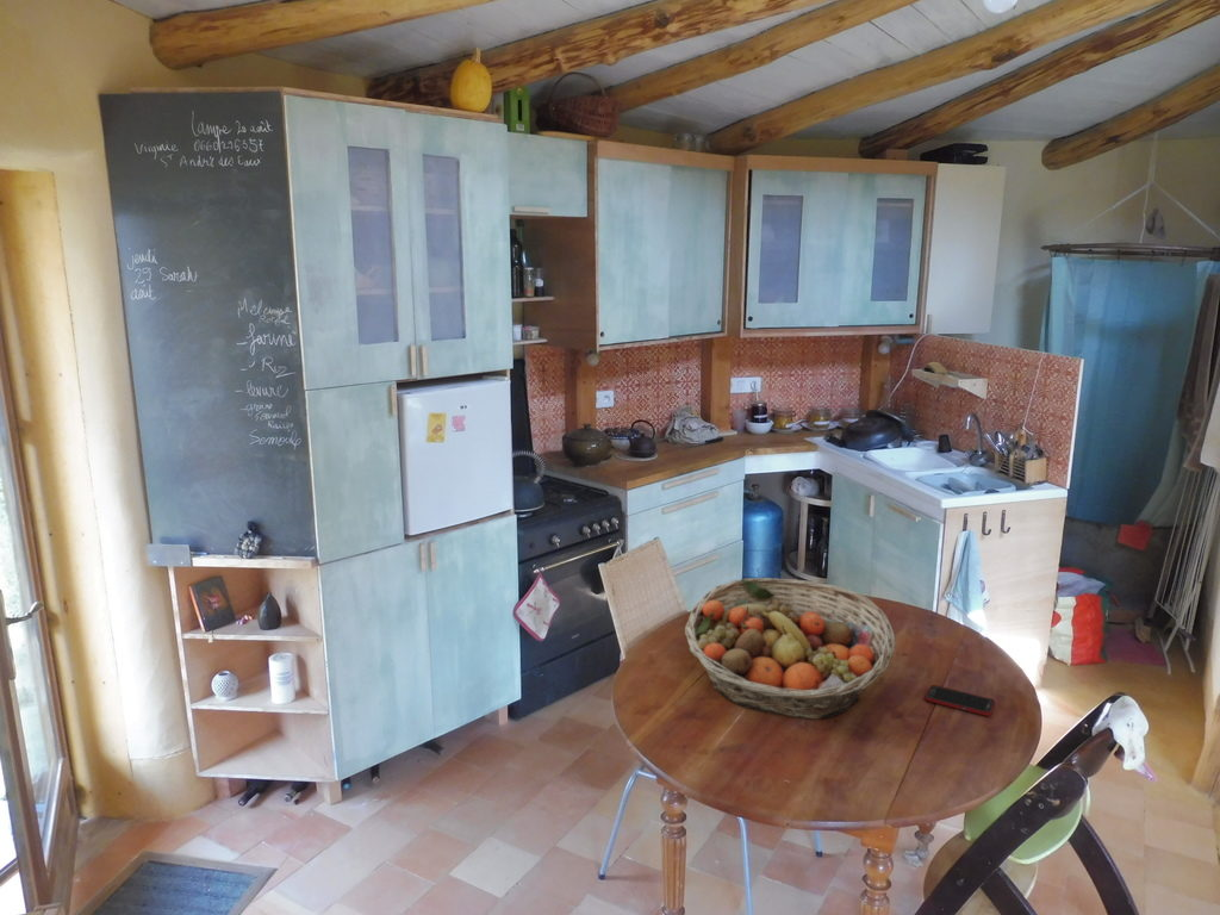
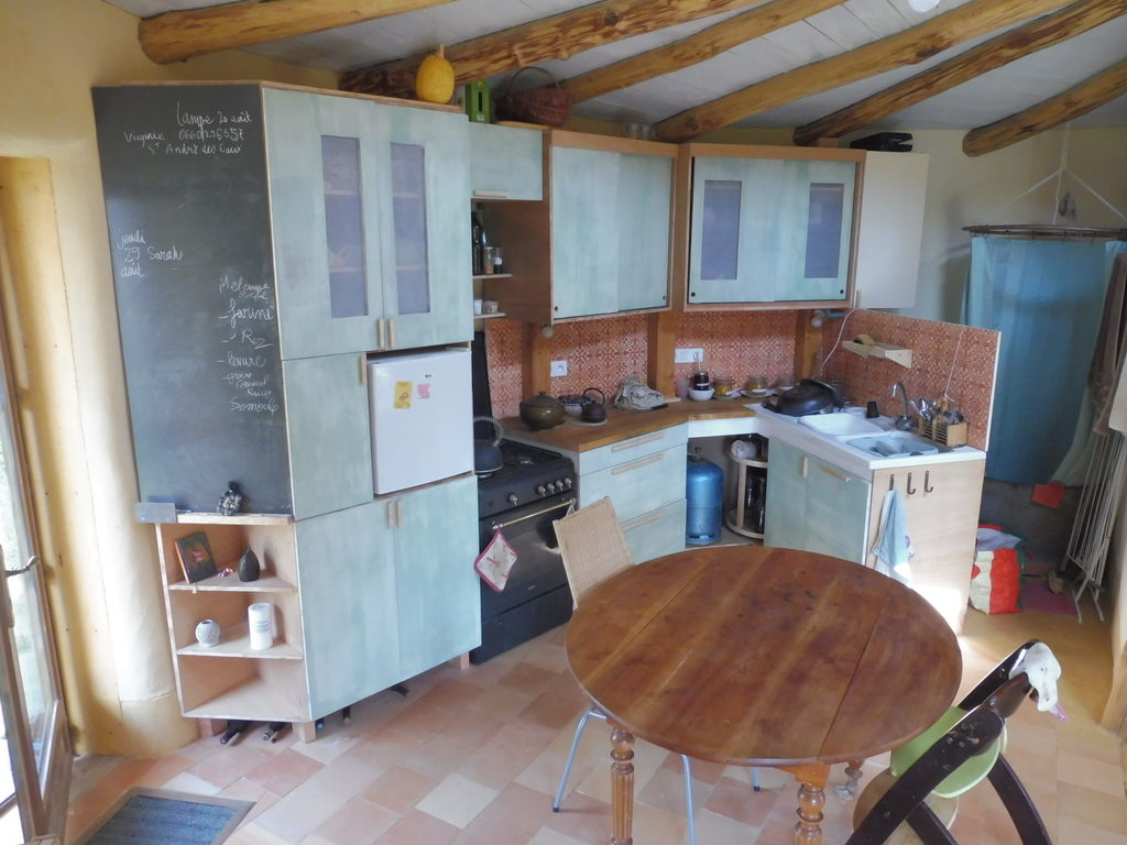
- cell phone (959, 699)
- fruit basket (786, 645)
